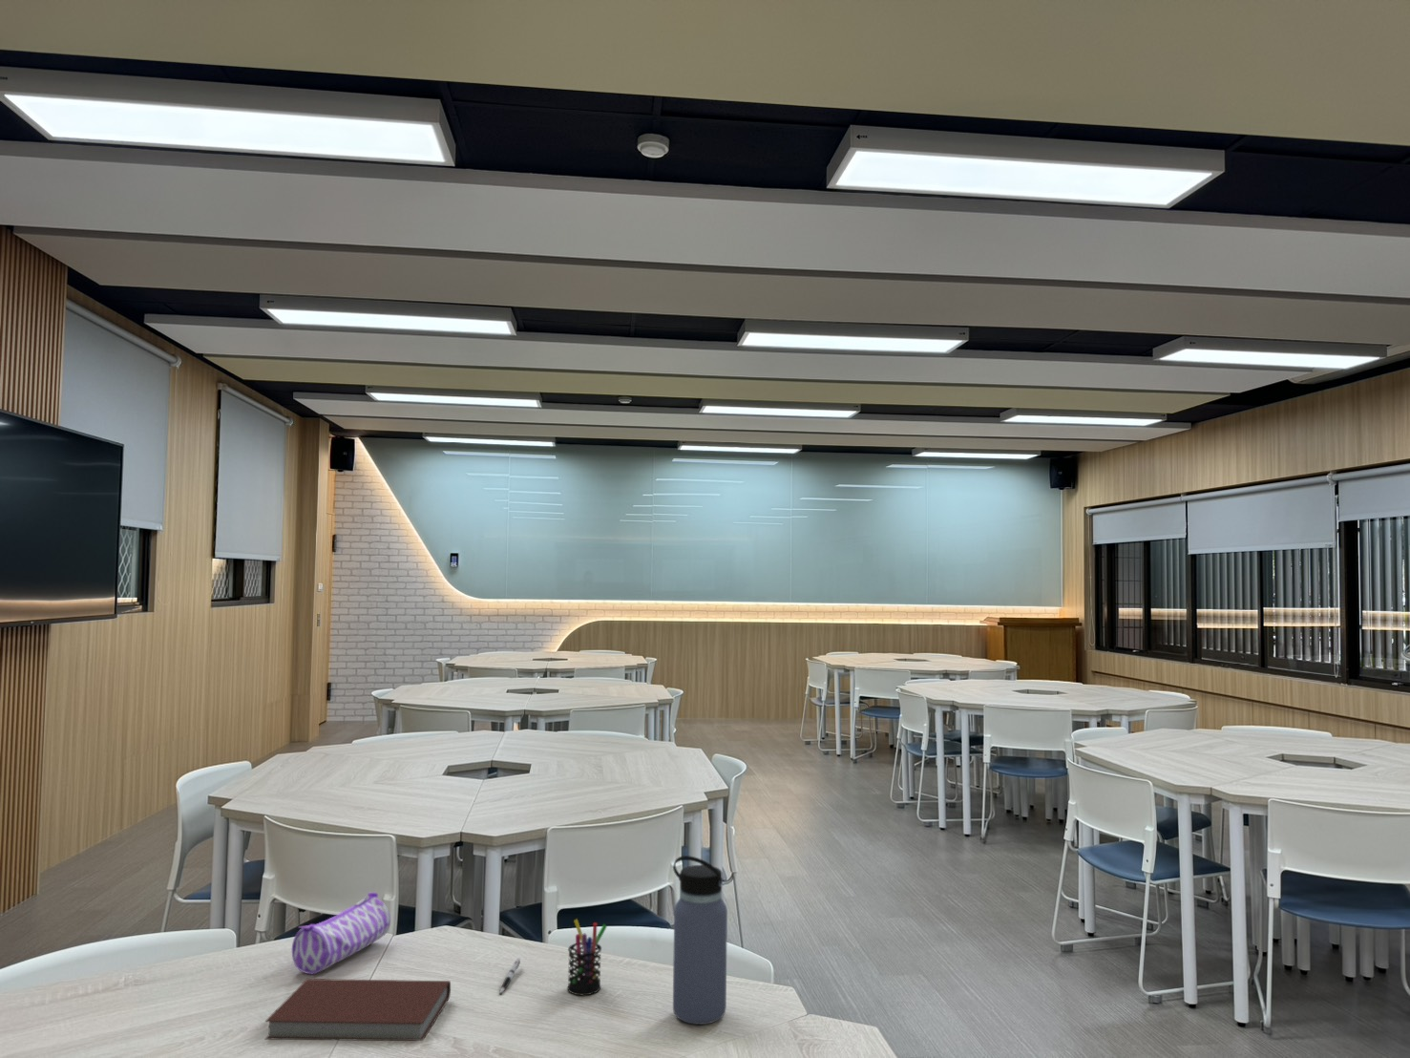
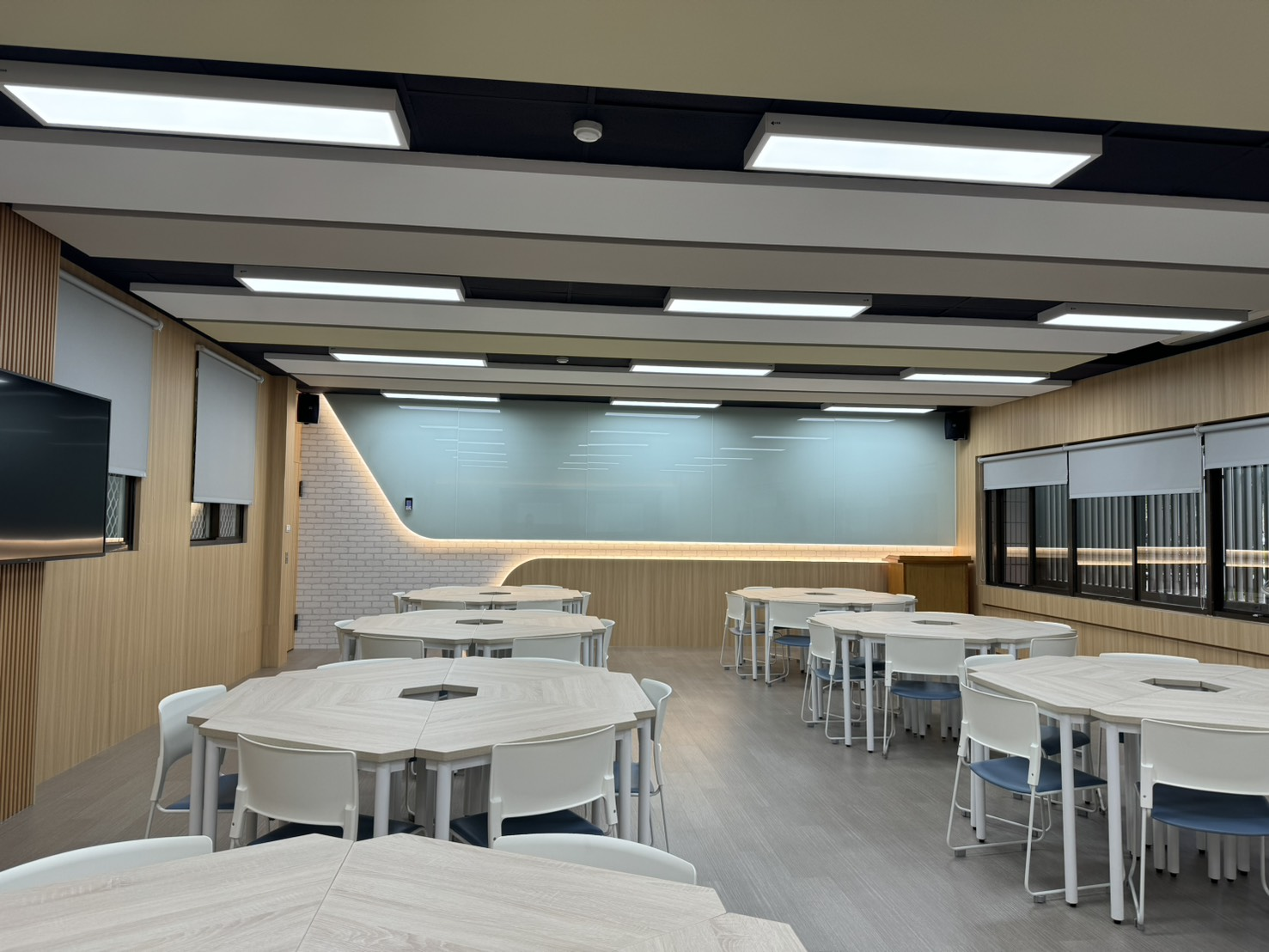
- water bottle (699, 932)
- pencil case (343, 931)
- pen (510, 976)
- pen holder (589, 952)
- book (362, 1007)
